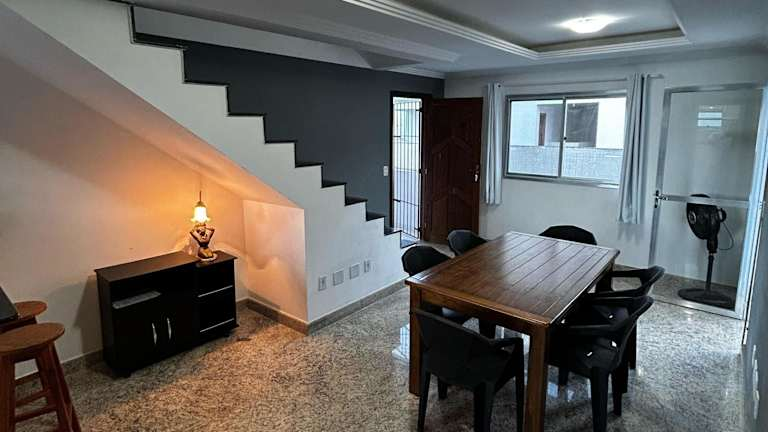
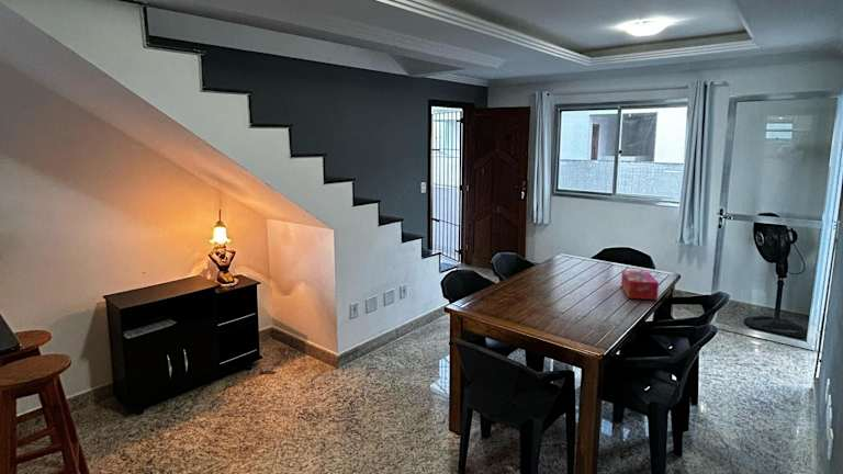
+ tissue box (639, 284)
